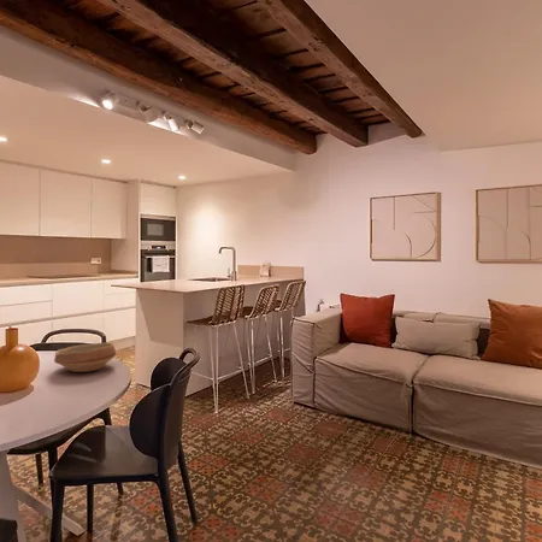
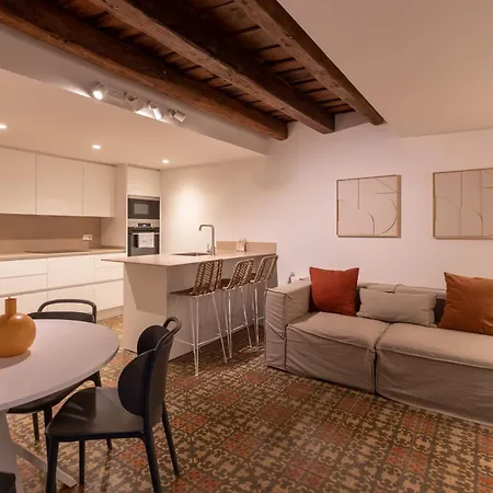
- bowl (86, 357)
